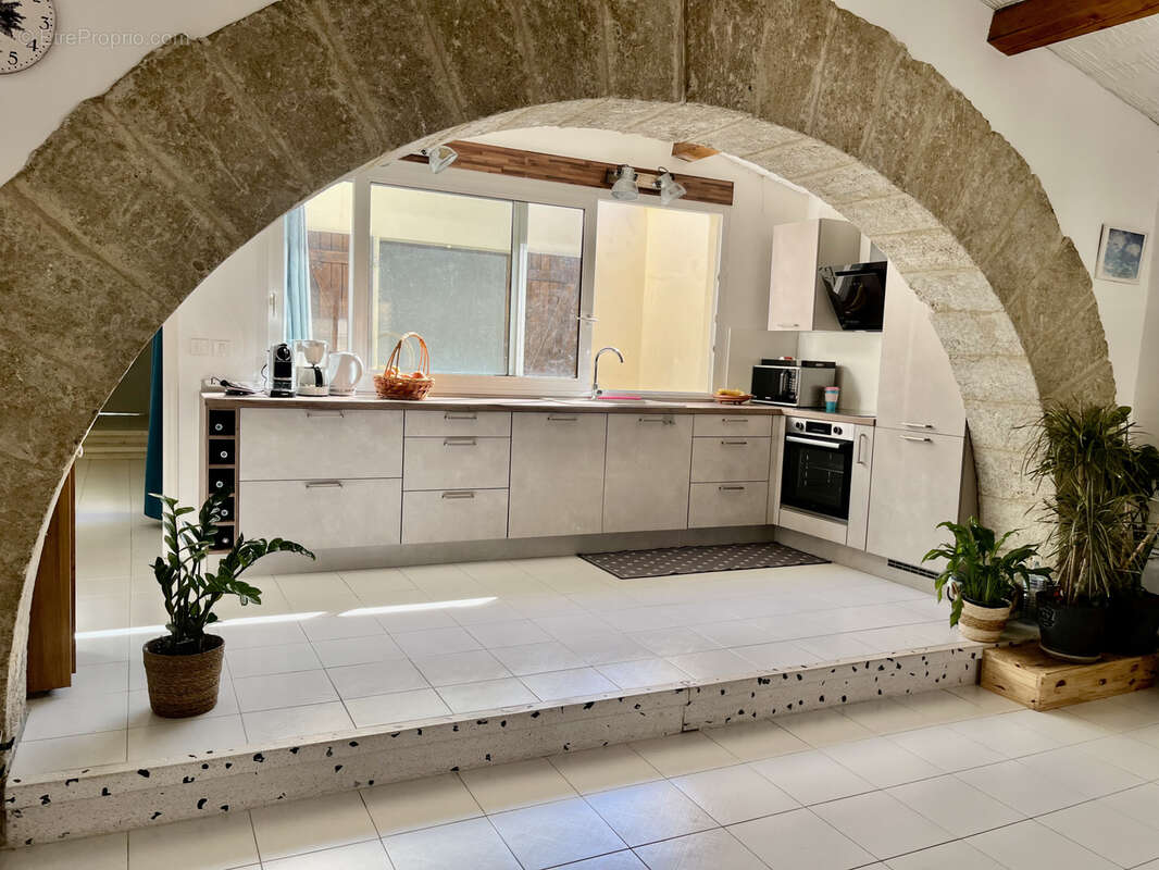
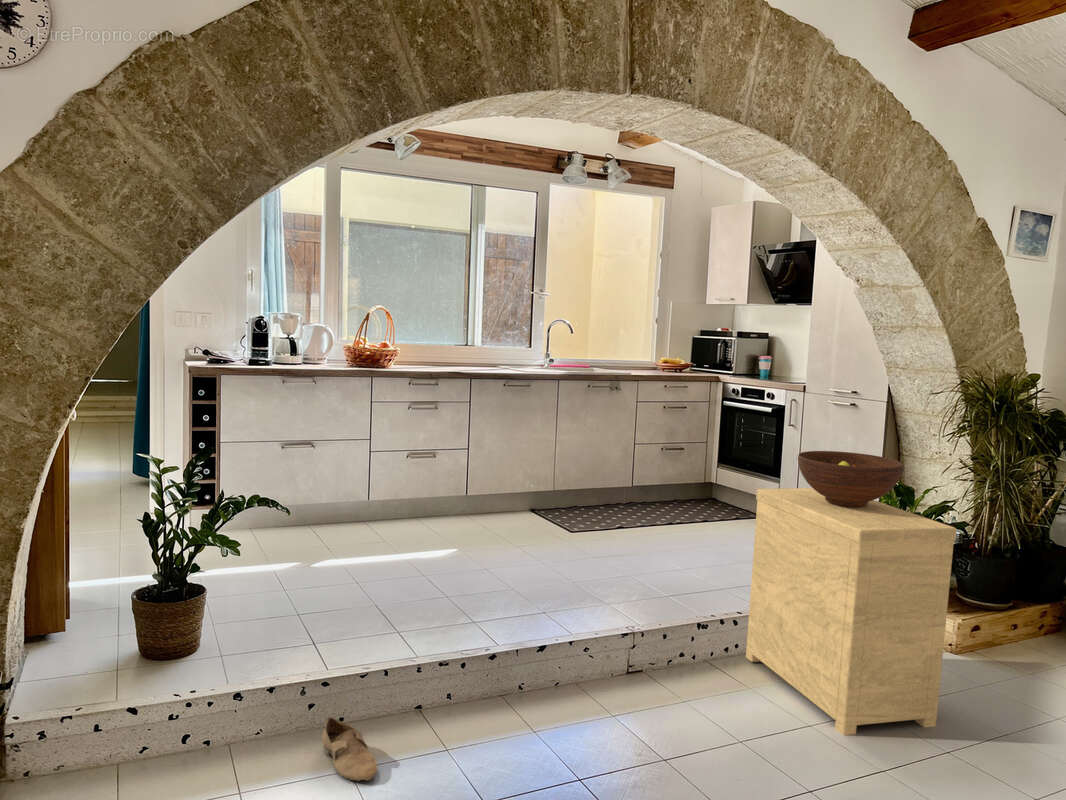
+ shoe (350, 744)
+ side table (847, 598)
+ fruit bowl (847, 480)
